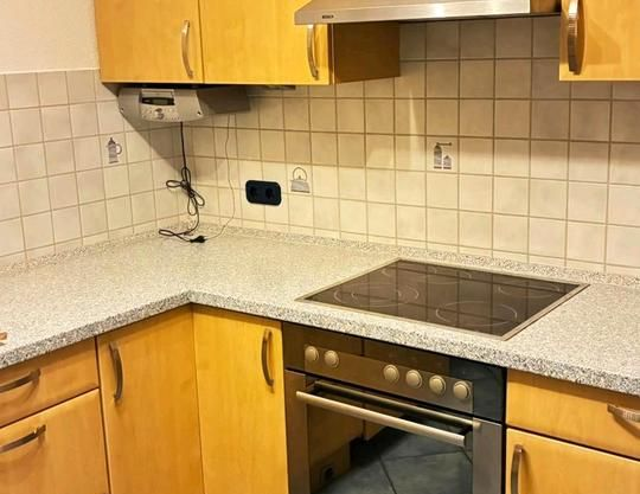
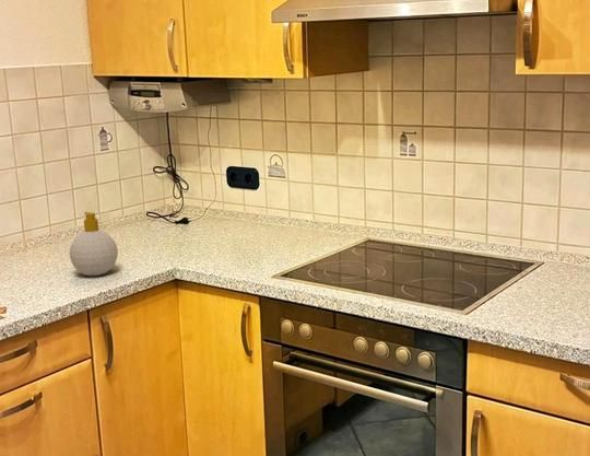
+ soap bottle (93, 243)
